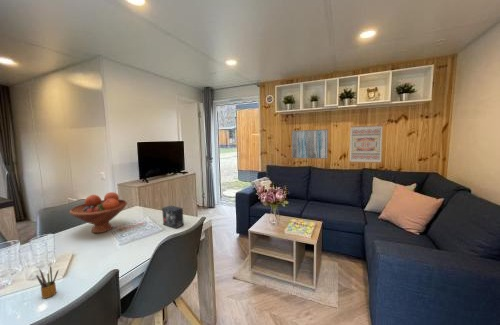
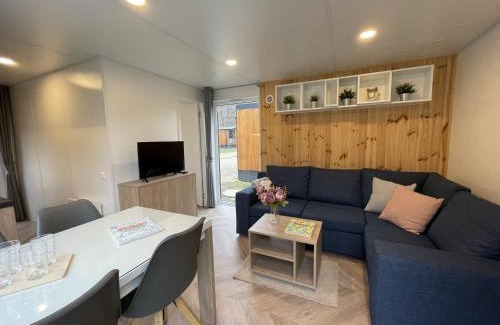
- pencil box (48, 281)
- wall art (365, 144)
- small box (172, 216)
- fruit bowl (100, 213)
- wall art (309, 144)
